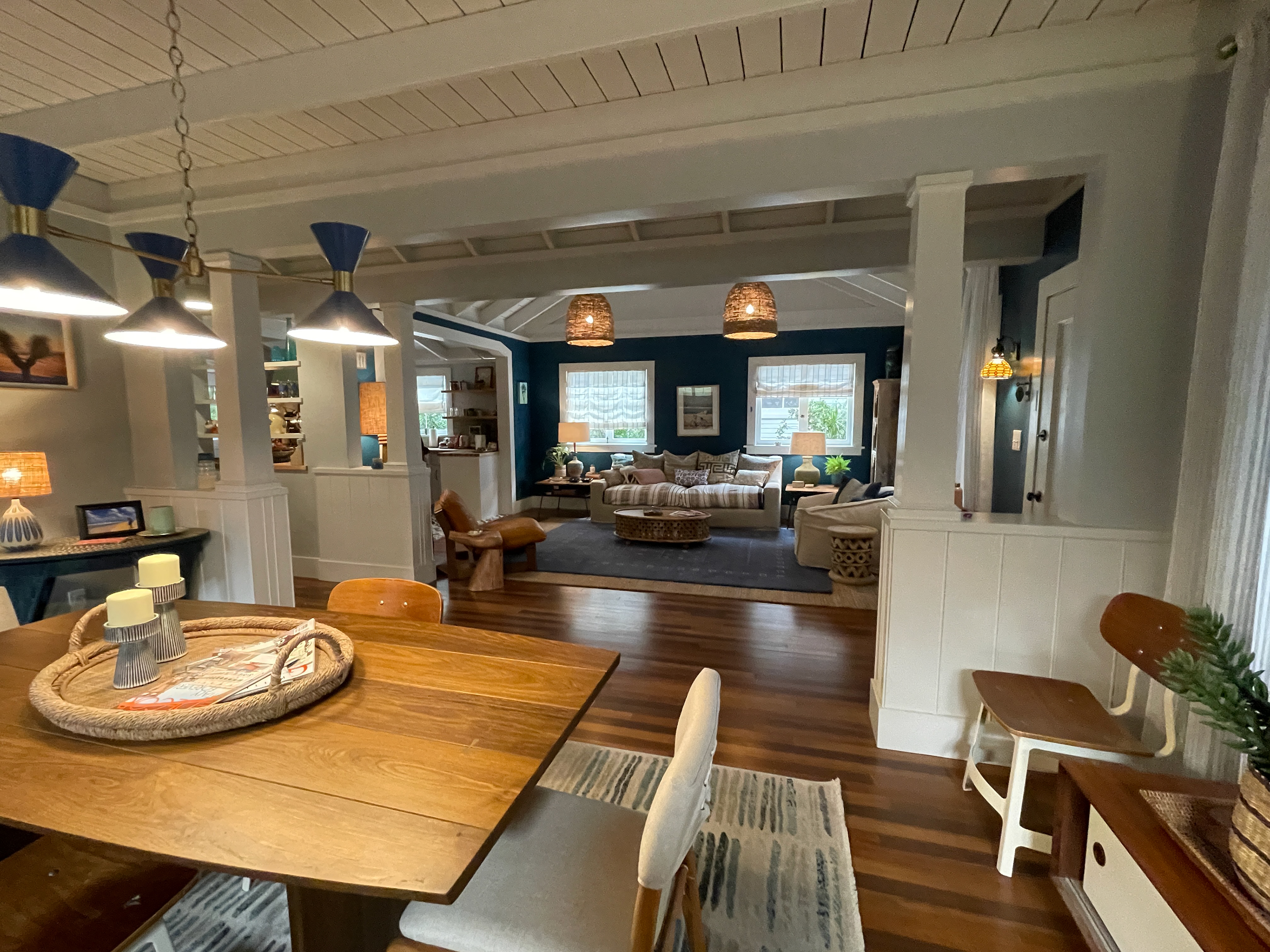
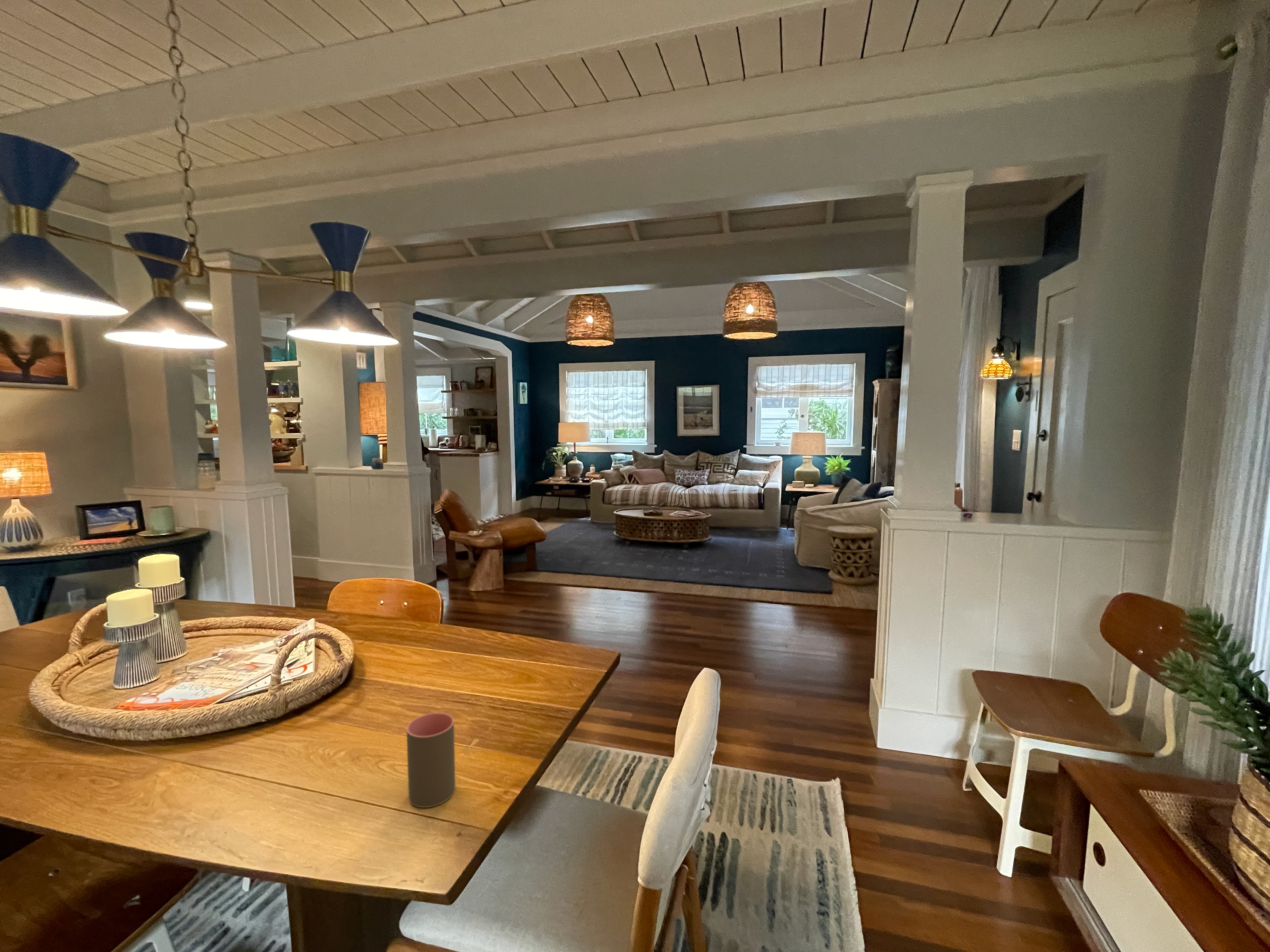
+ cup (431, 759)
